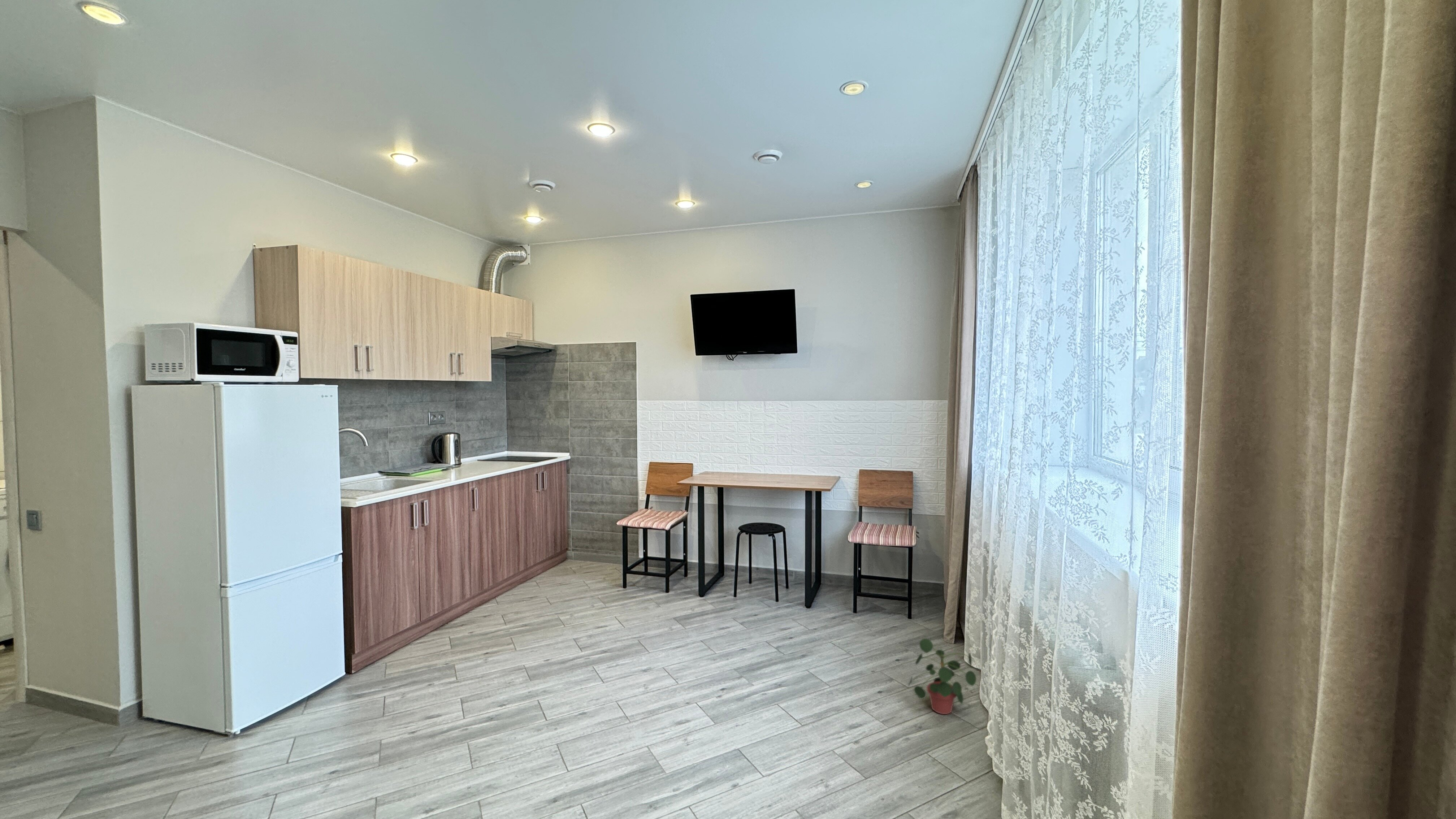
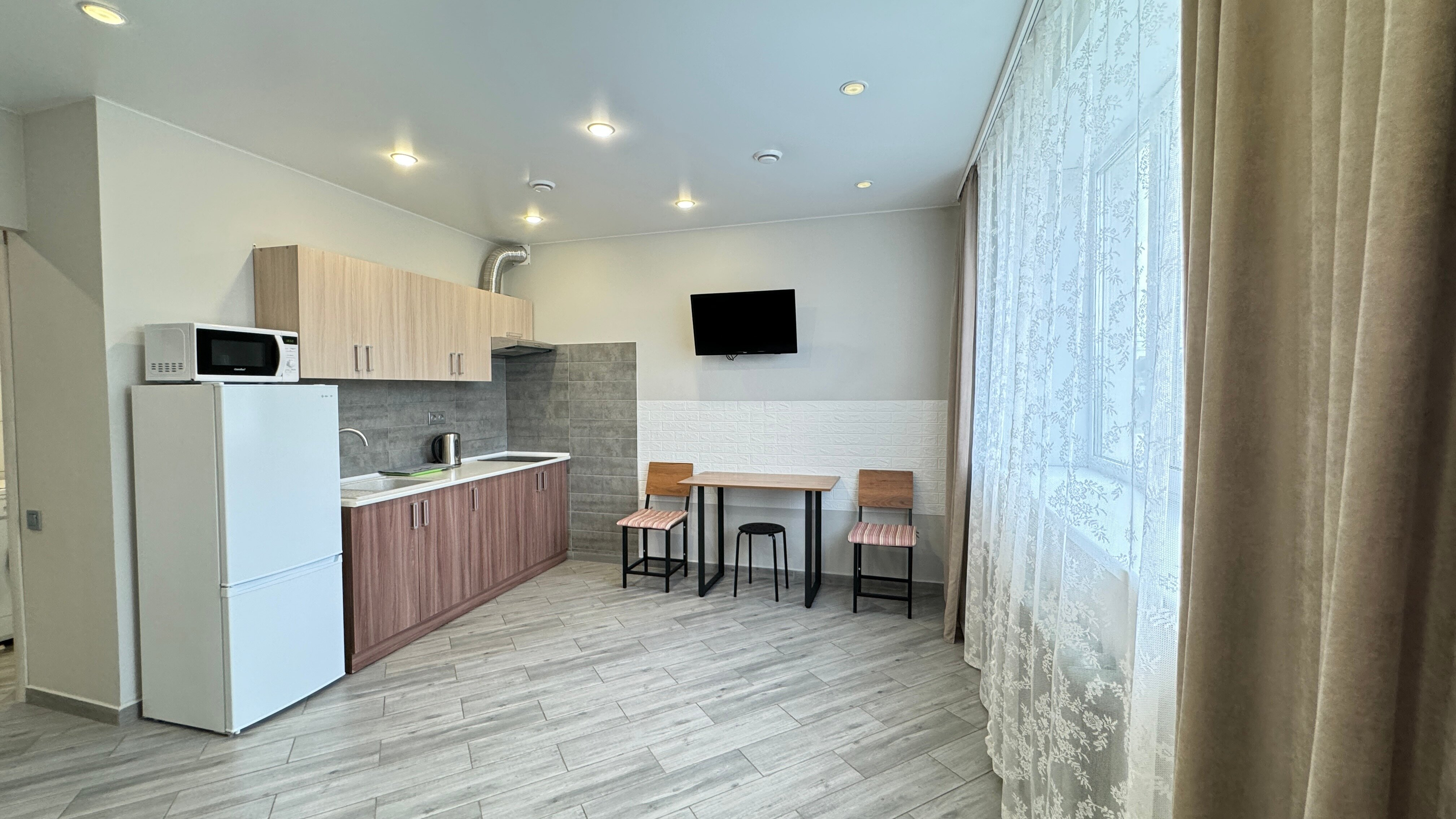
- potted plant (941, 675)
